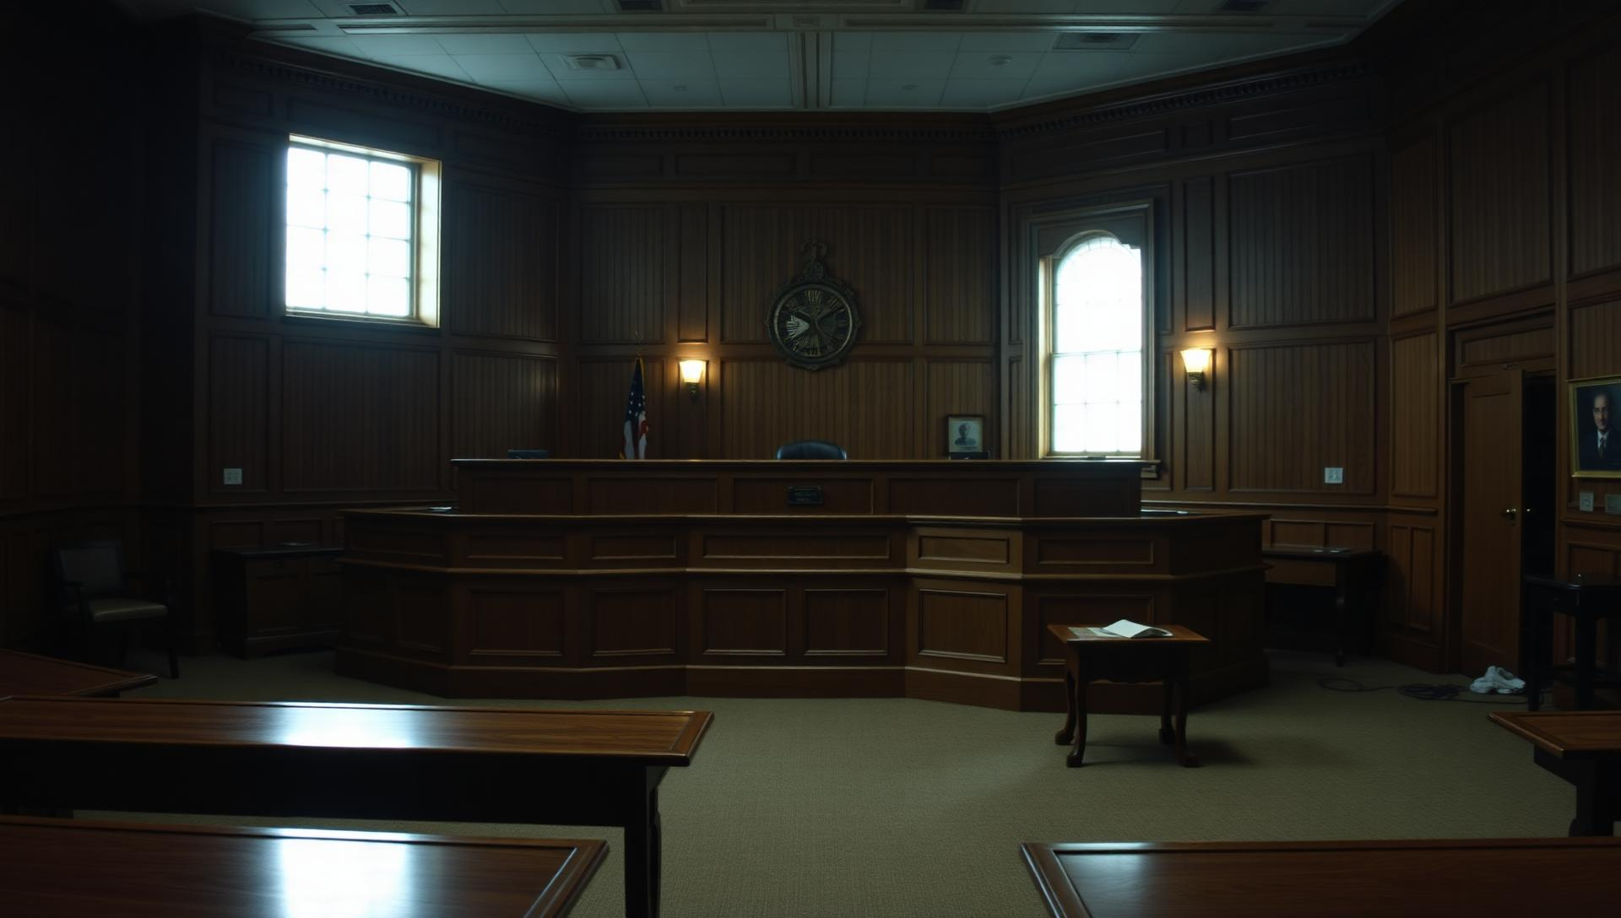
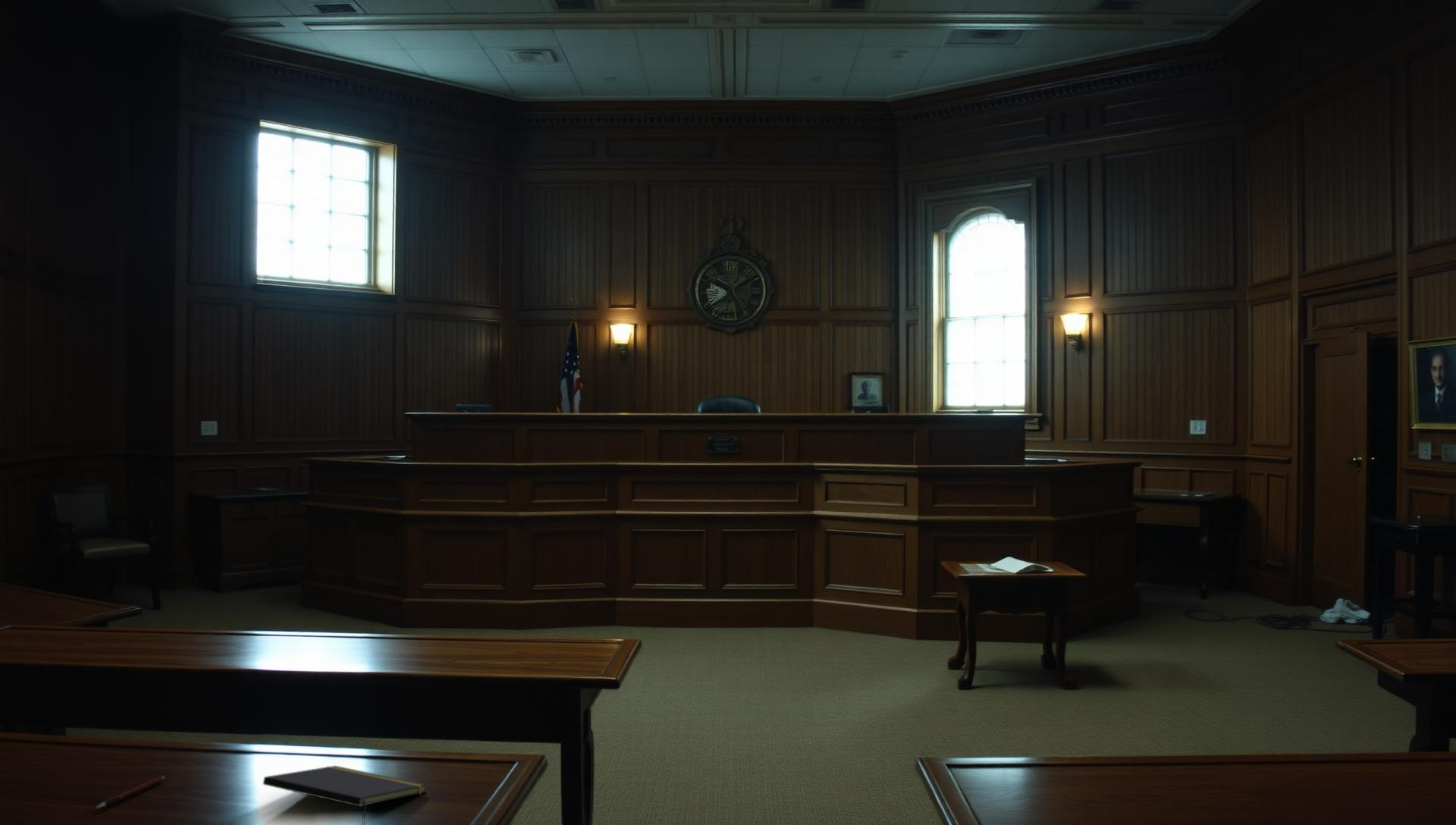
+ pen (130, 792)
+ notepad (346, 784)
